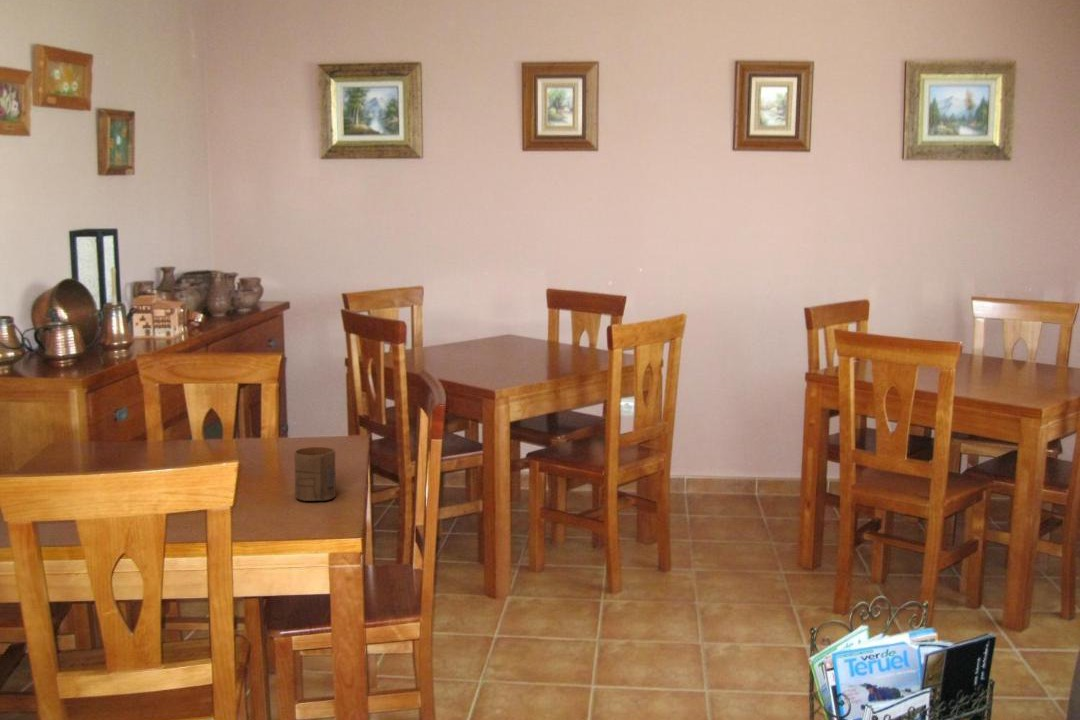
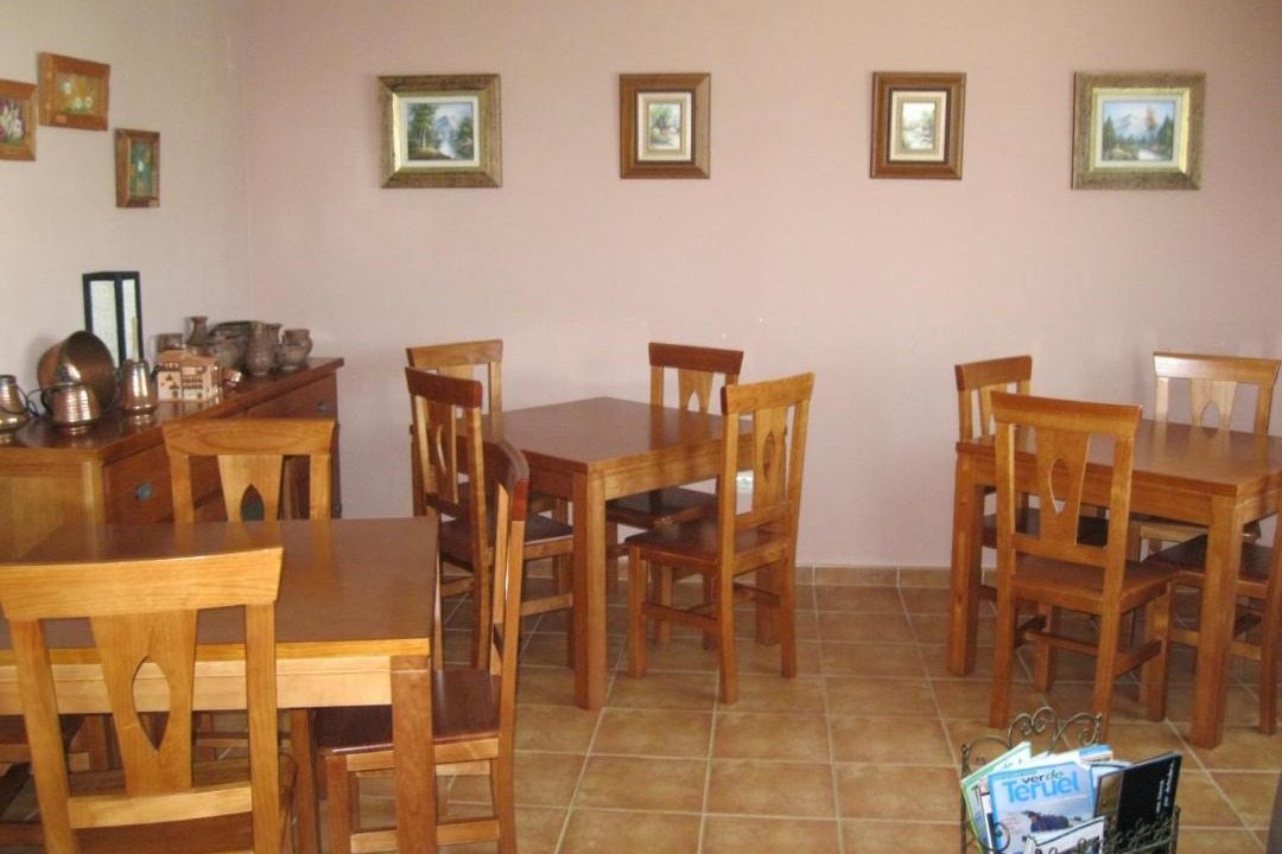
- cup (315, 473)
